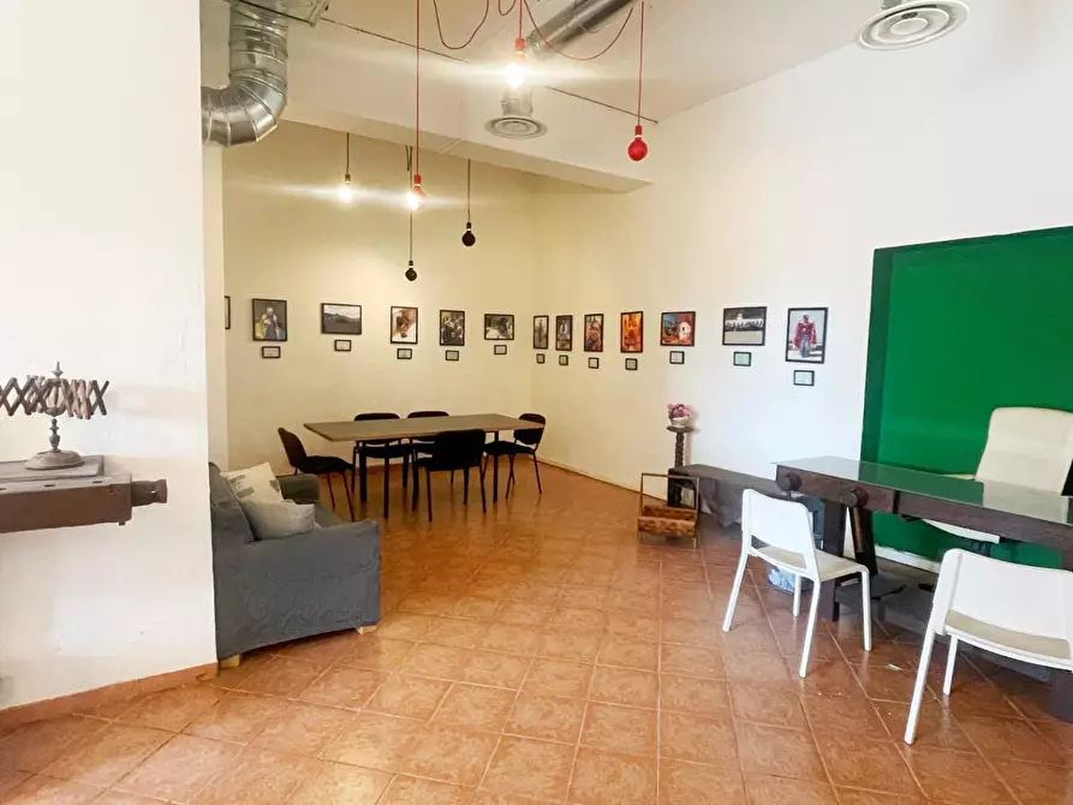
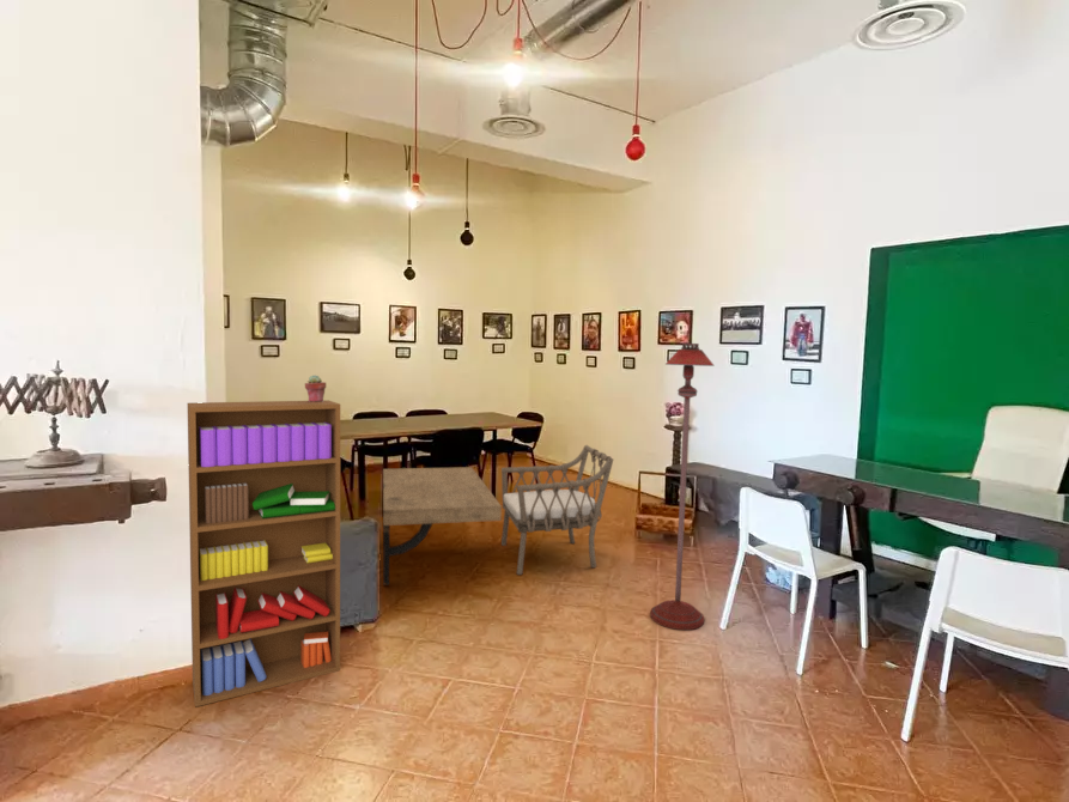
+ armchair (554, 504)
+ bookshelf (267, 542)
+ potted succulent (315, 387)
+ coffee table (433, 522)
+ floor lamp (682, 482)
